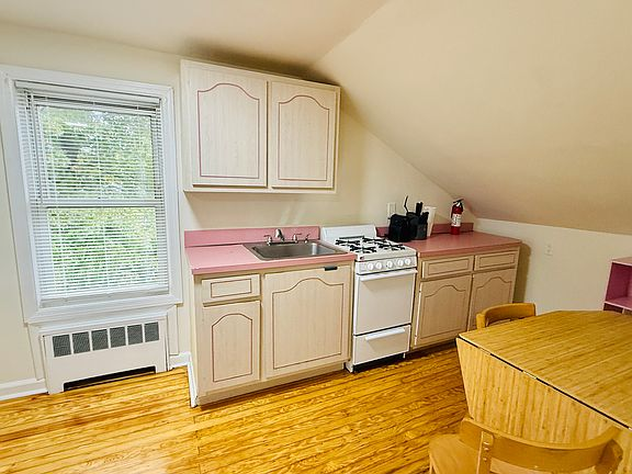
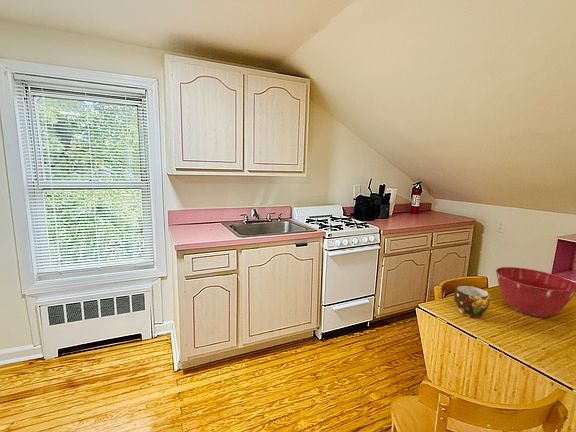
+ mixing bowl (532, 293)
+ cup (468, 301)
